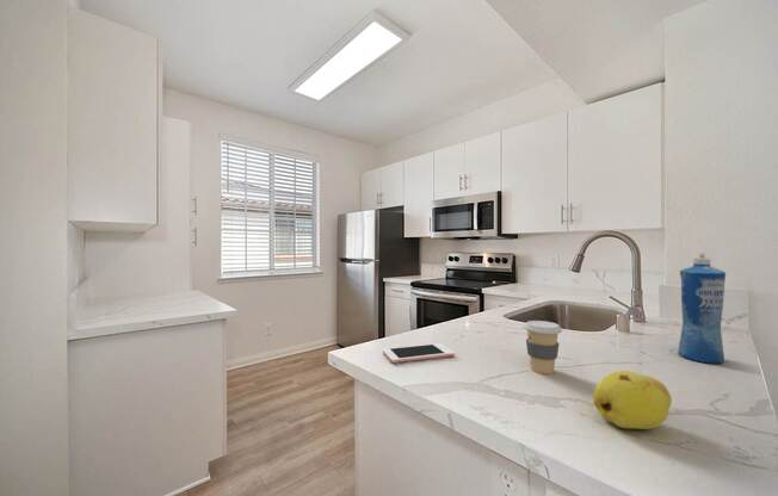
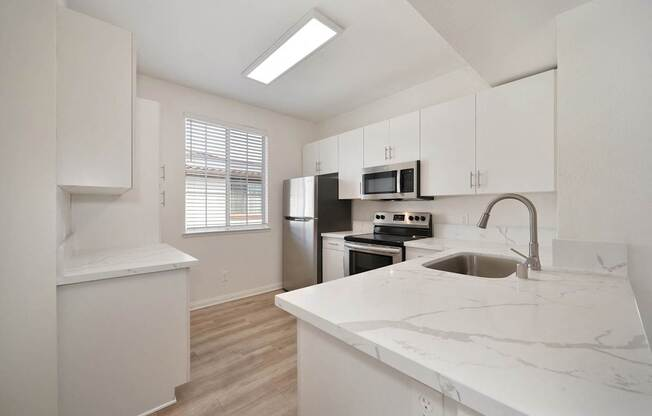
- cell phone (418, 352)
- fruit (634, 397)
- coffee cup (542, 346)
- squeeze bottle (700, 305)
